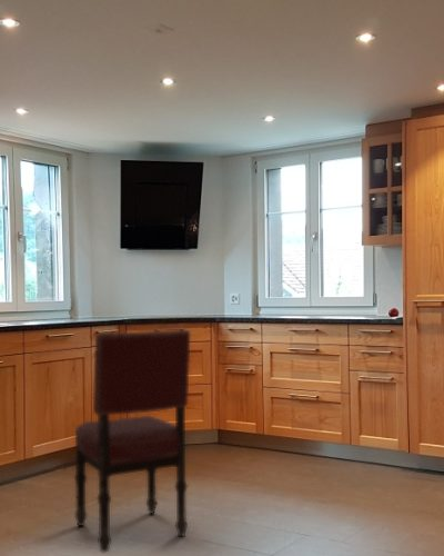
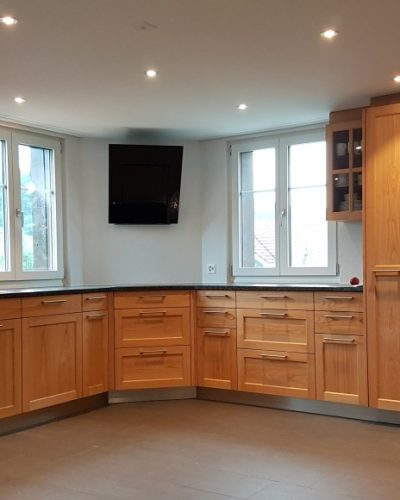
- dining chair (130, 430)
